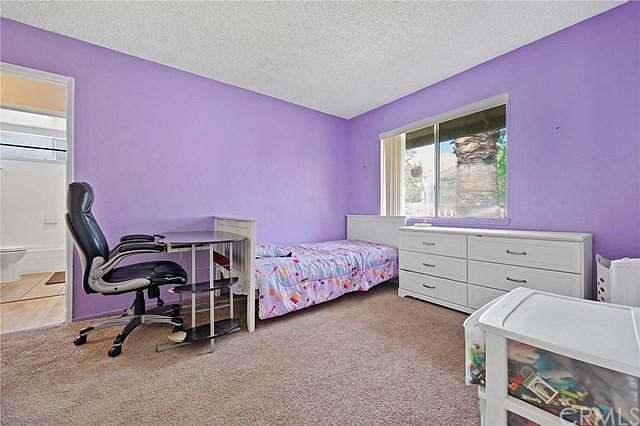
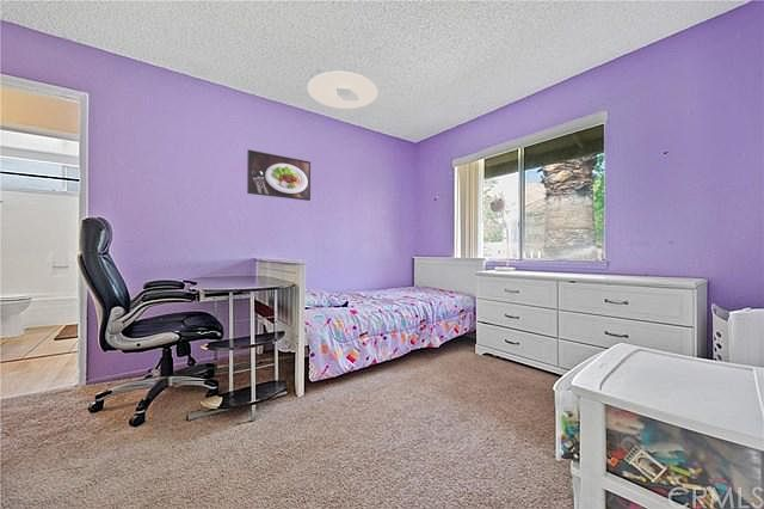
+ ceiling light (343, 88)
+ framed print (281, 176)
